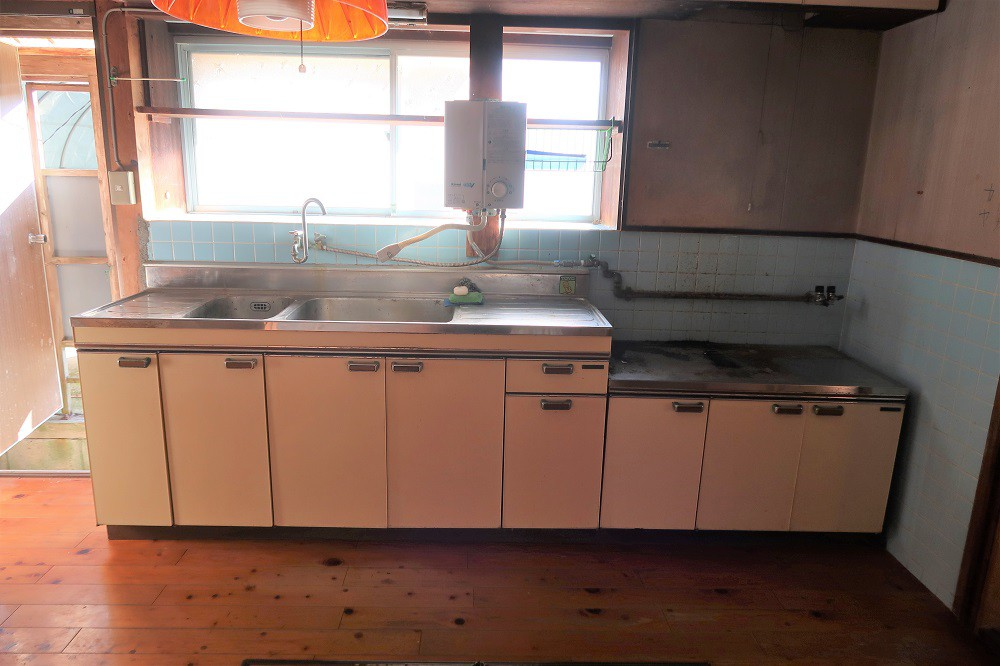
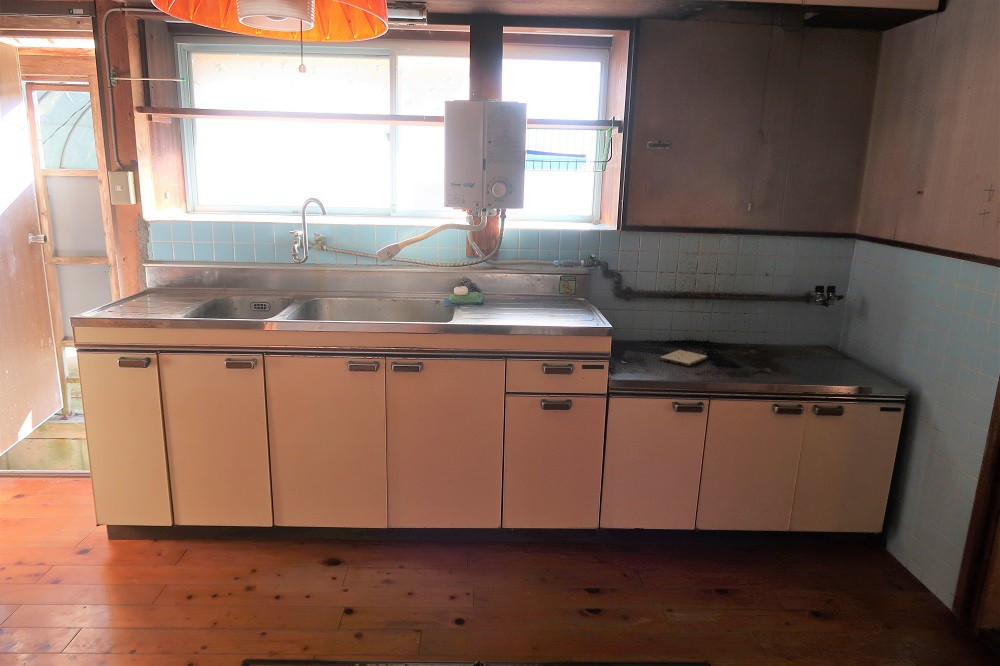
+ cutting board (683, 357)
